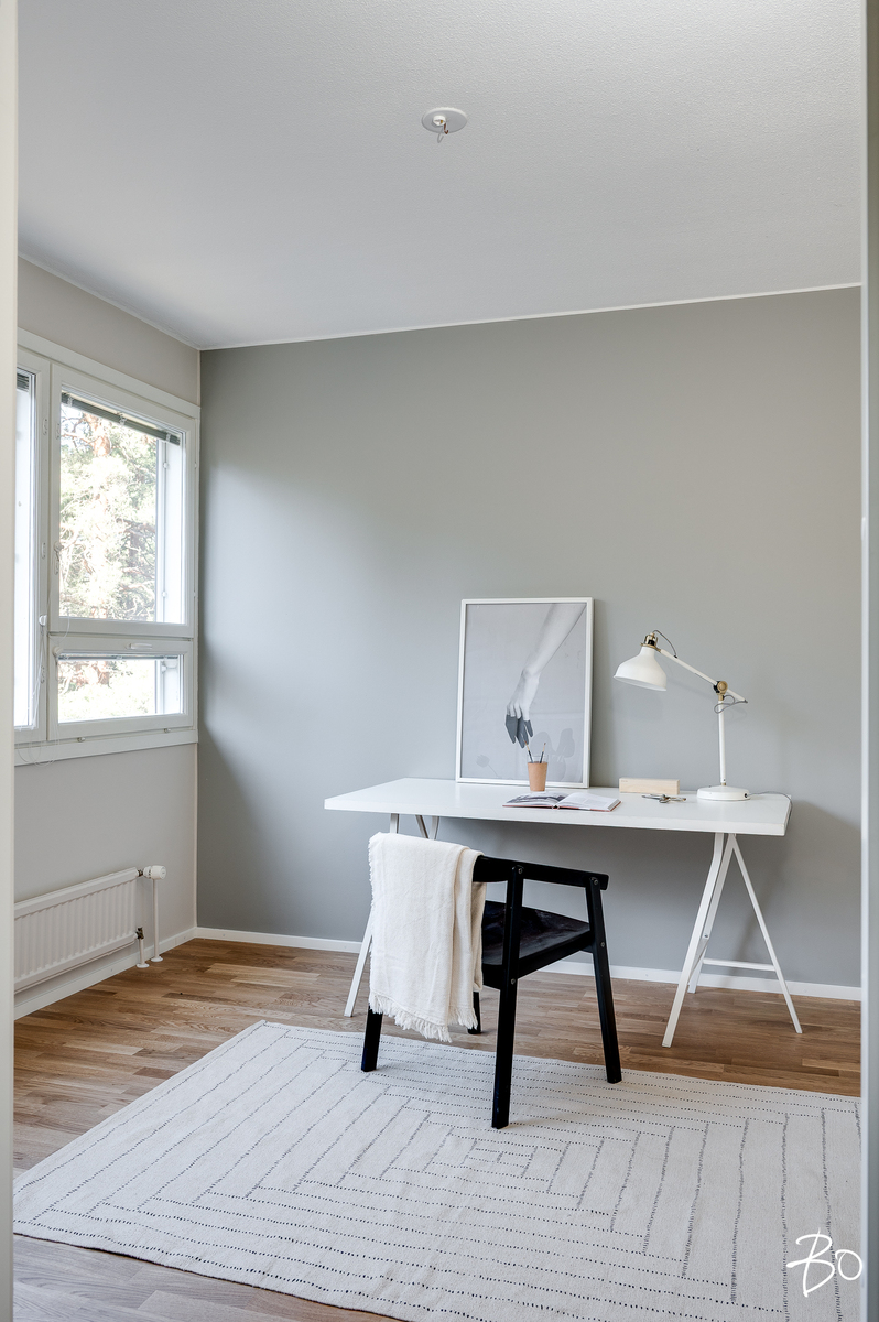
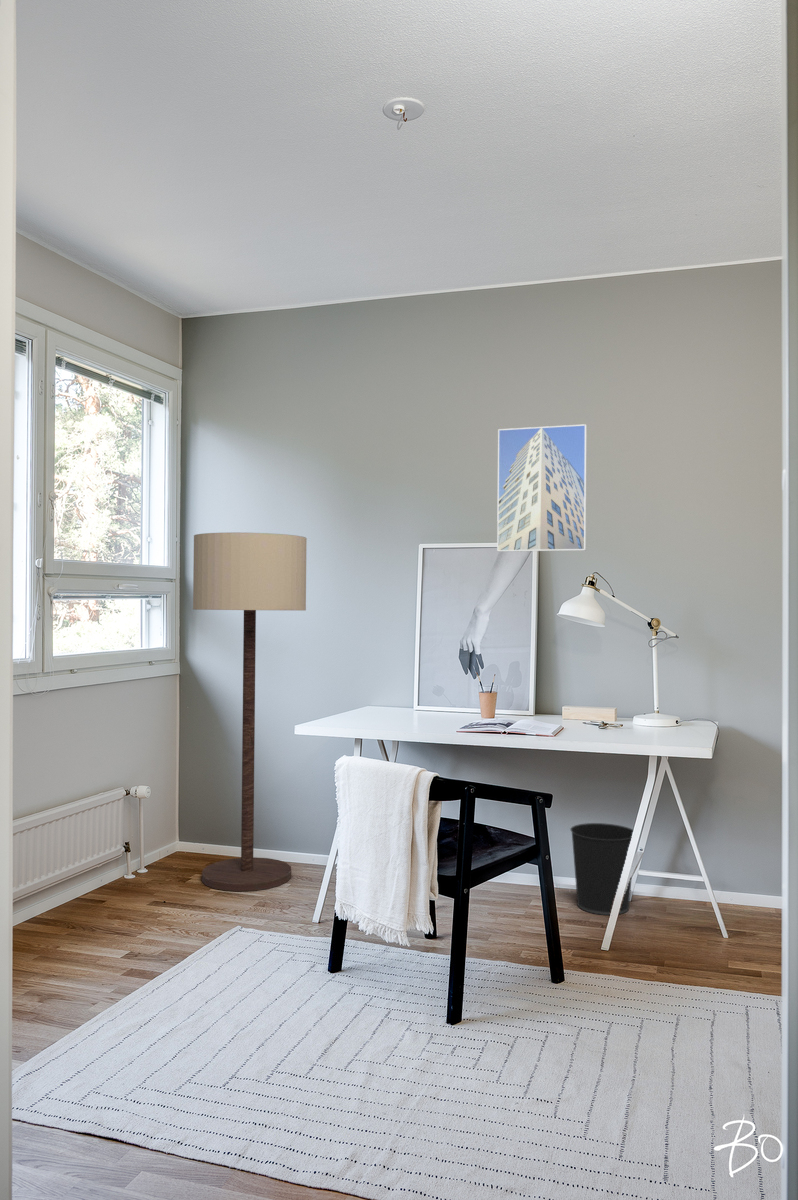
+ wastebasket (603, 868)
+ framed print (541, 489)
+ floor lamp (248, 706)
